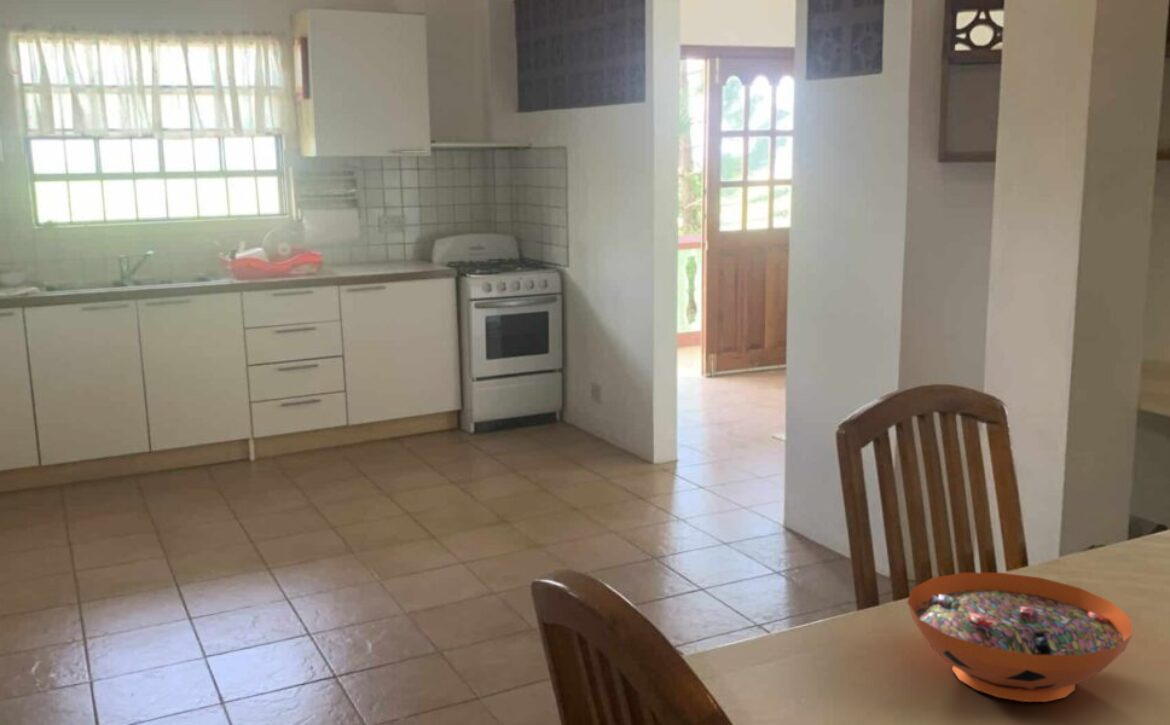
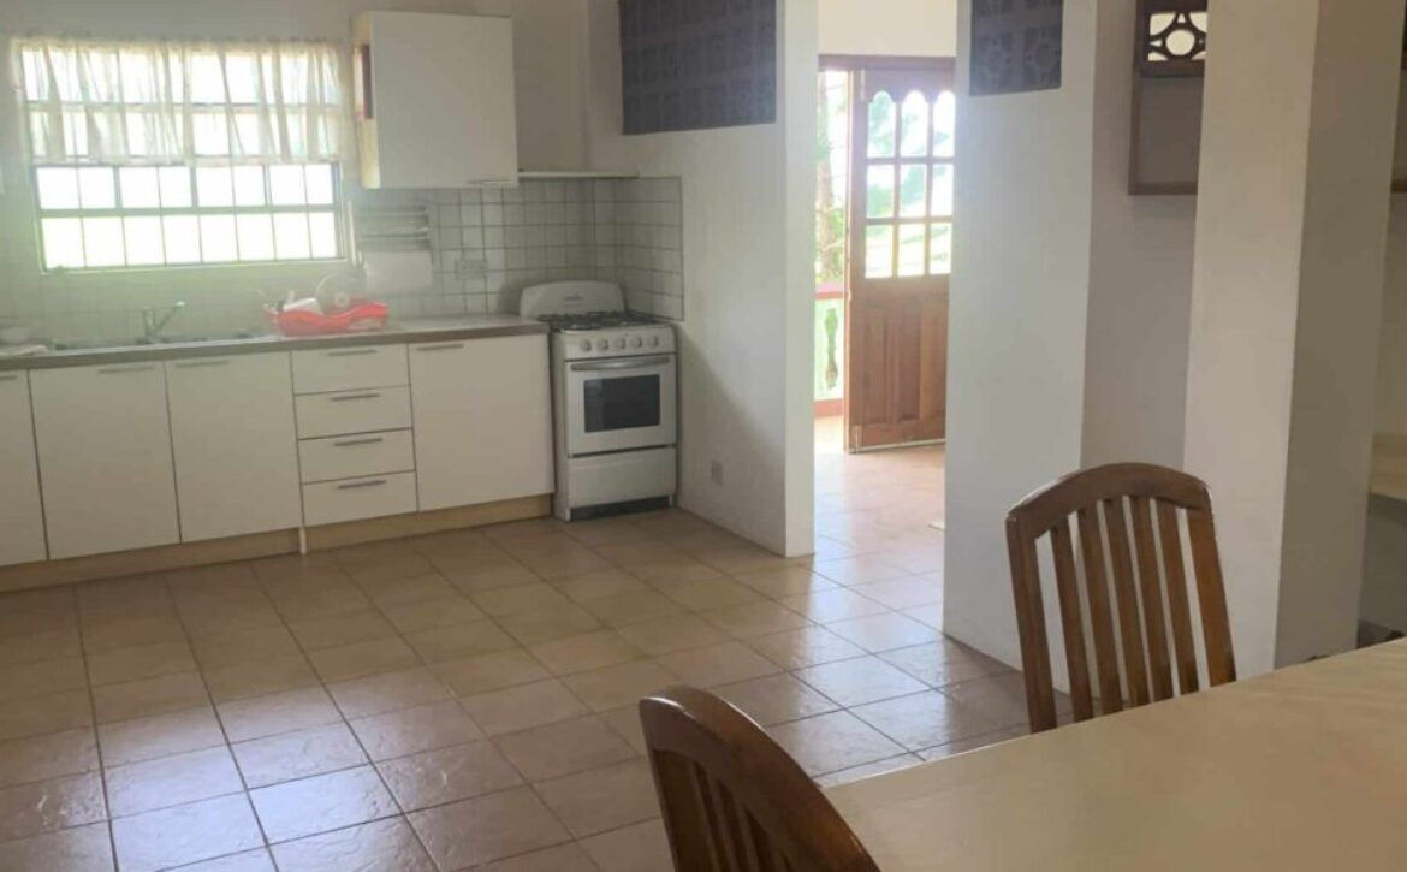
- decorative bowl (1014, 641)
